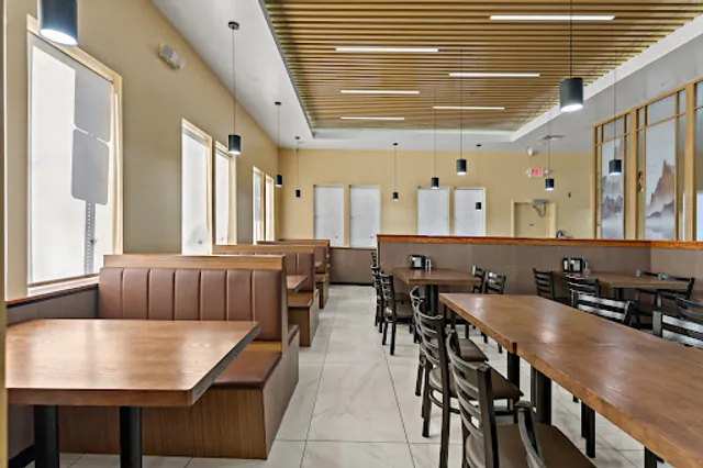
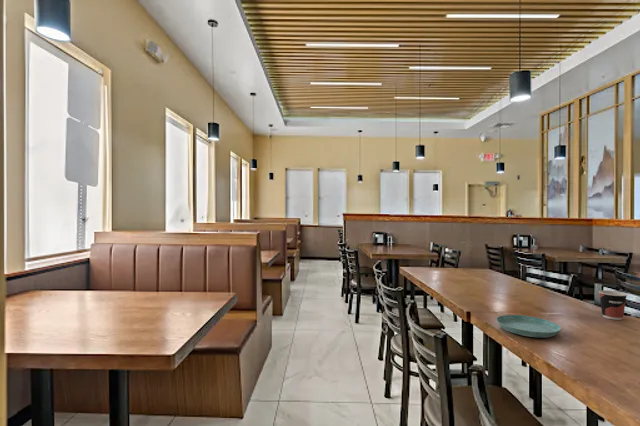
+ cup (612, 305)
+ saucer (527, 326)
